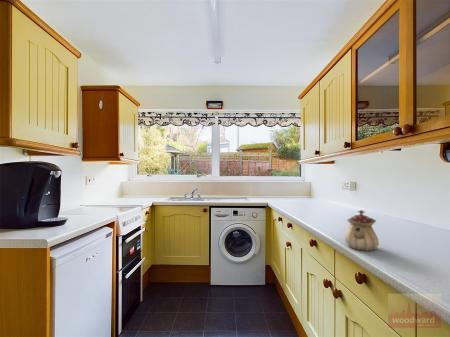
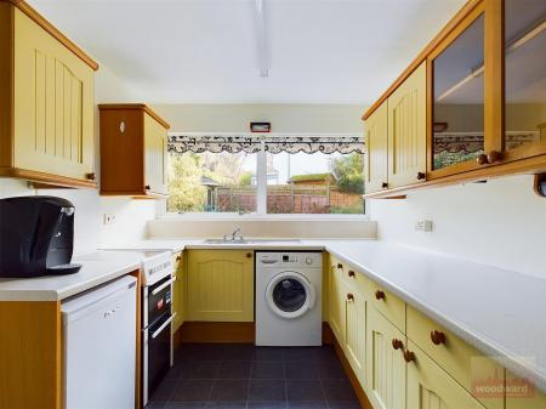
- teapot (361, 228)
